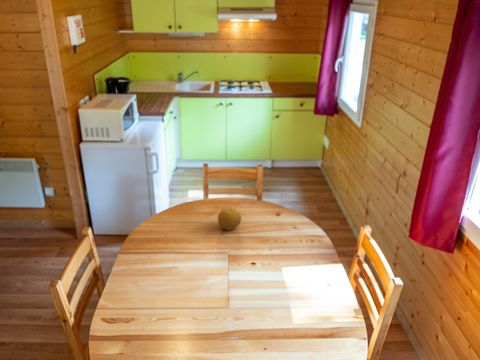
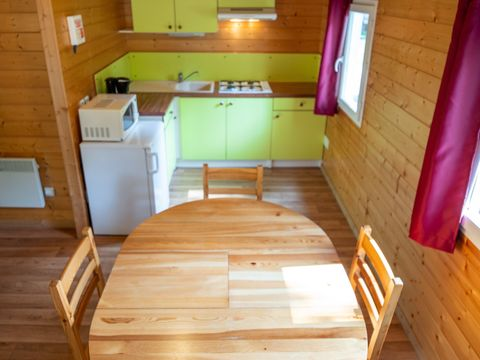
- fruit (229, 218)
